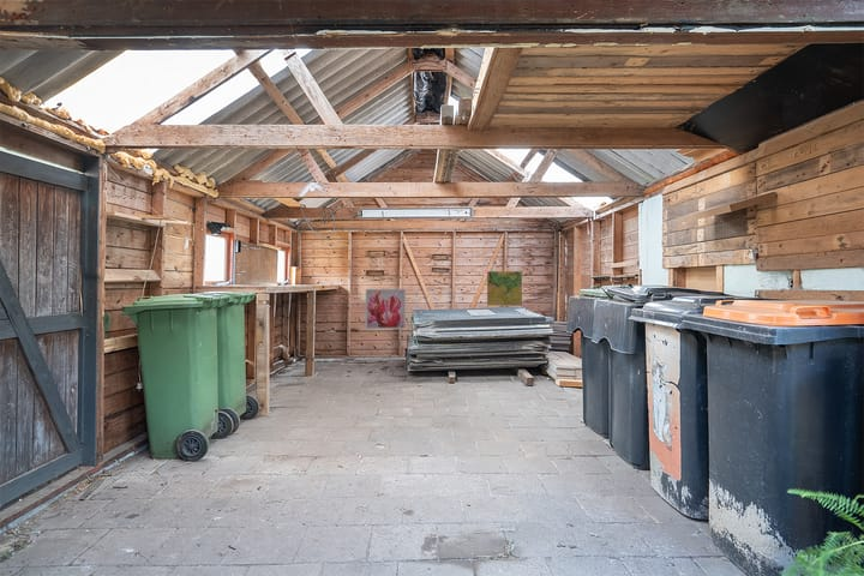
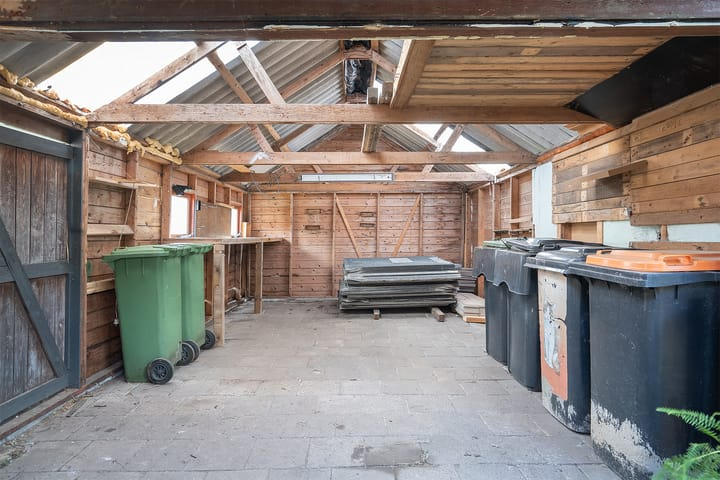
- map (504, 288)
- wall art (385, 308)
